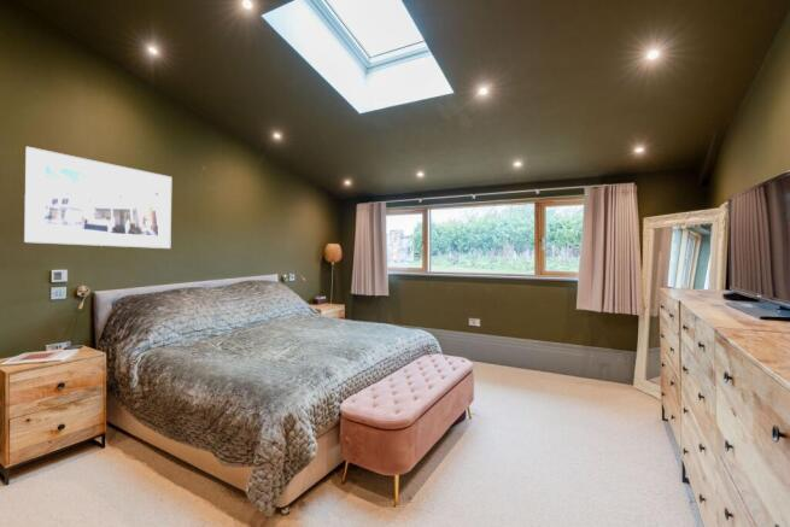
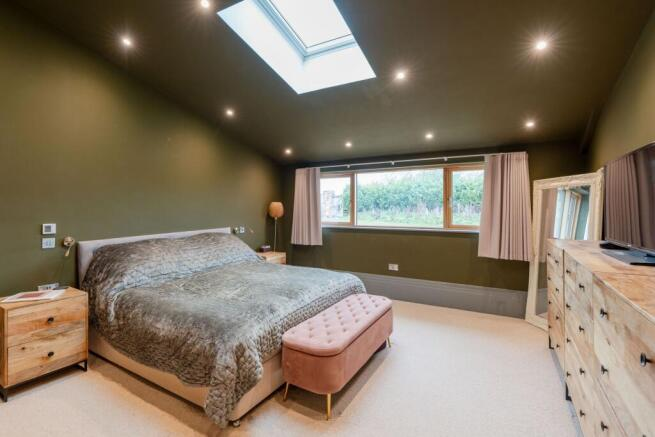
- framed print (107, 204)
